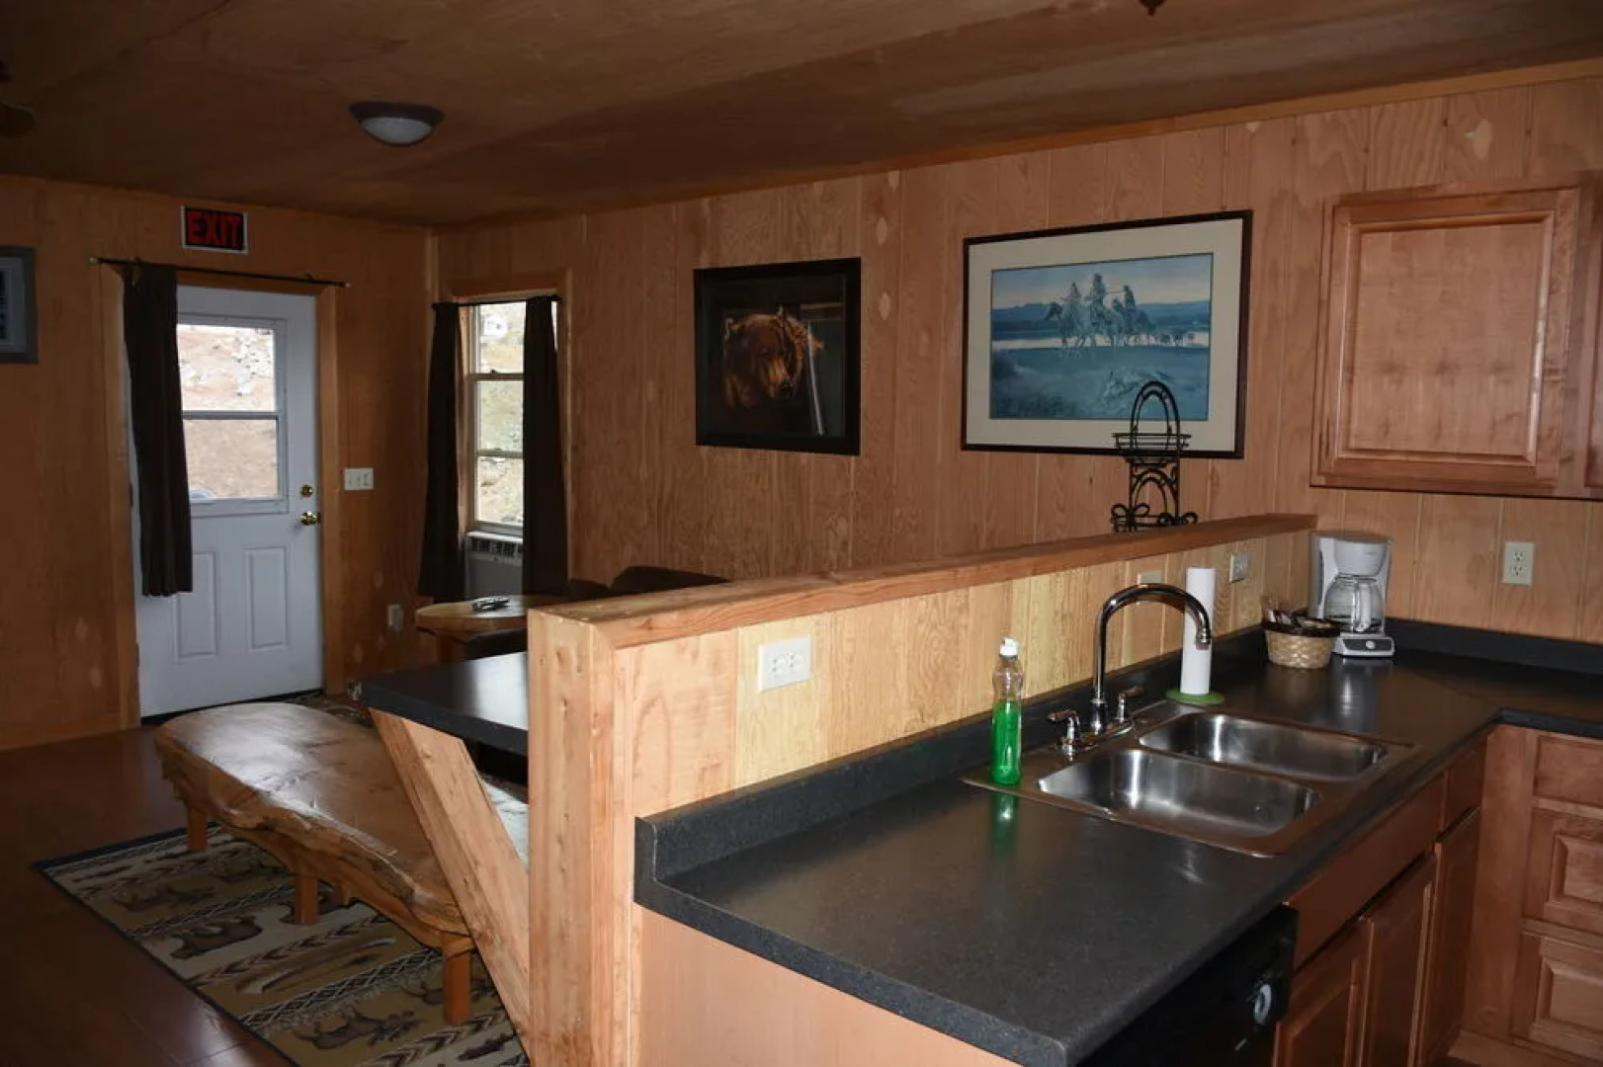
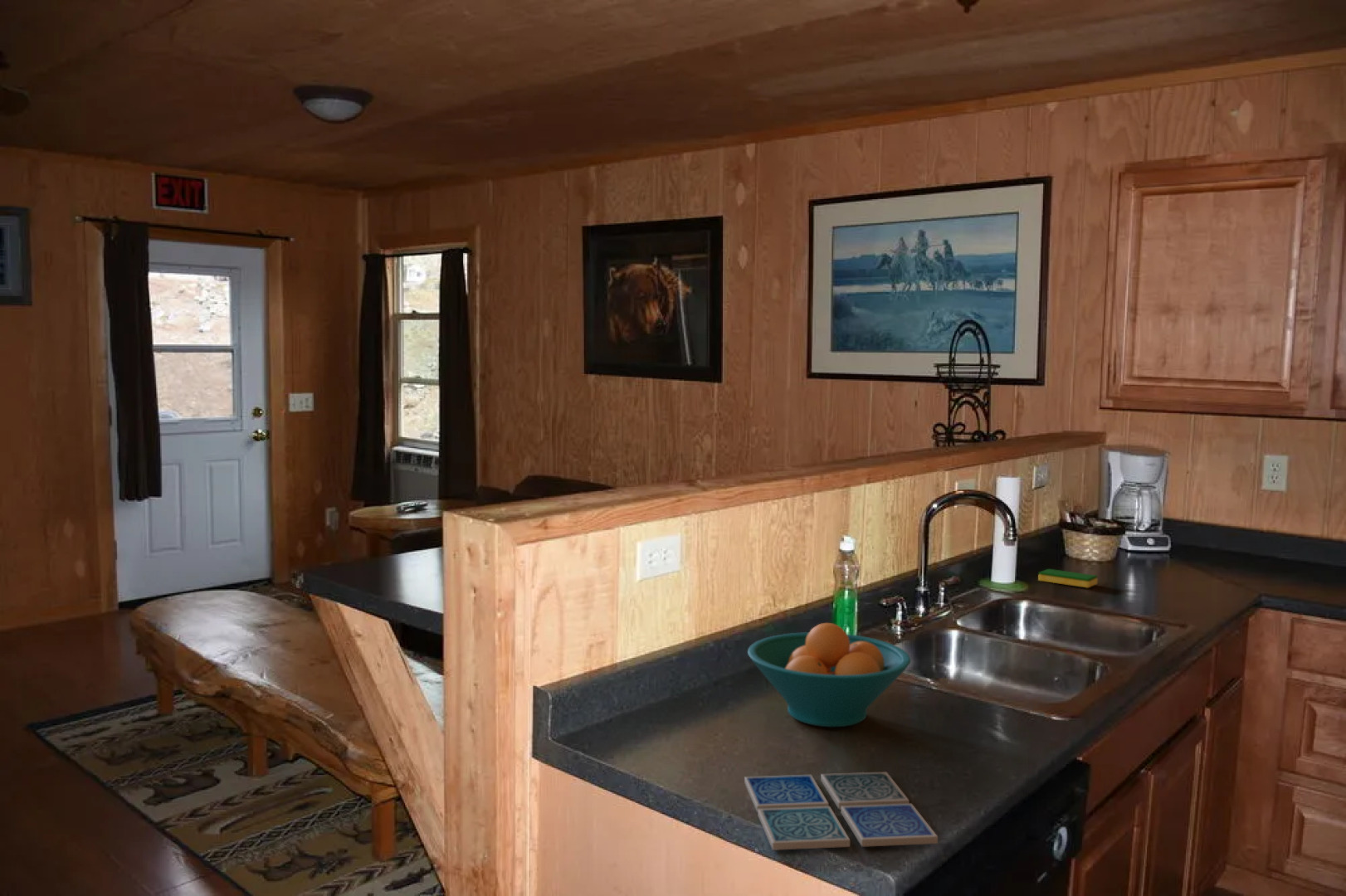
+ drink coaster (836, 806)
+ dish sponge (1067, 577)
+ fruit bowl (827, 670)
